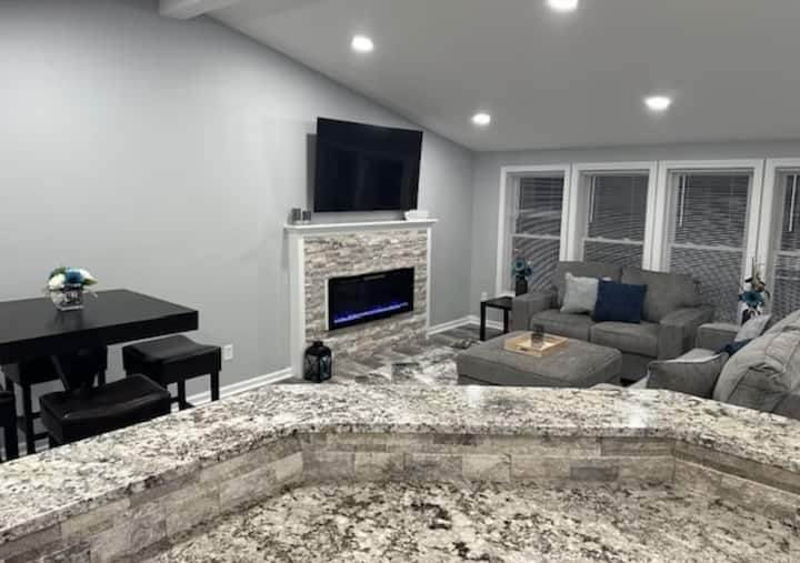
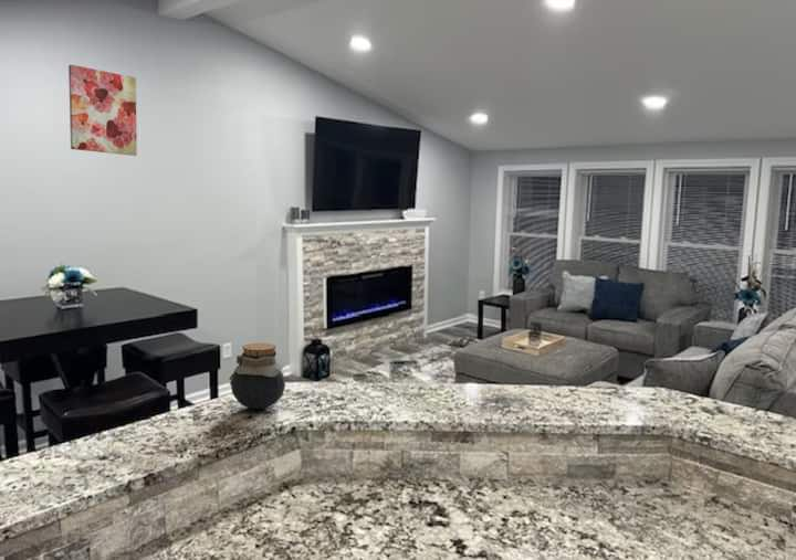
+ jar (256, 376)
+ wall art (104, 112)
